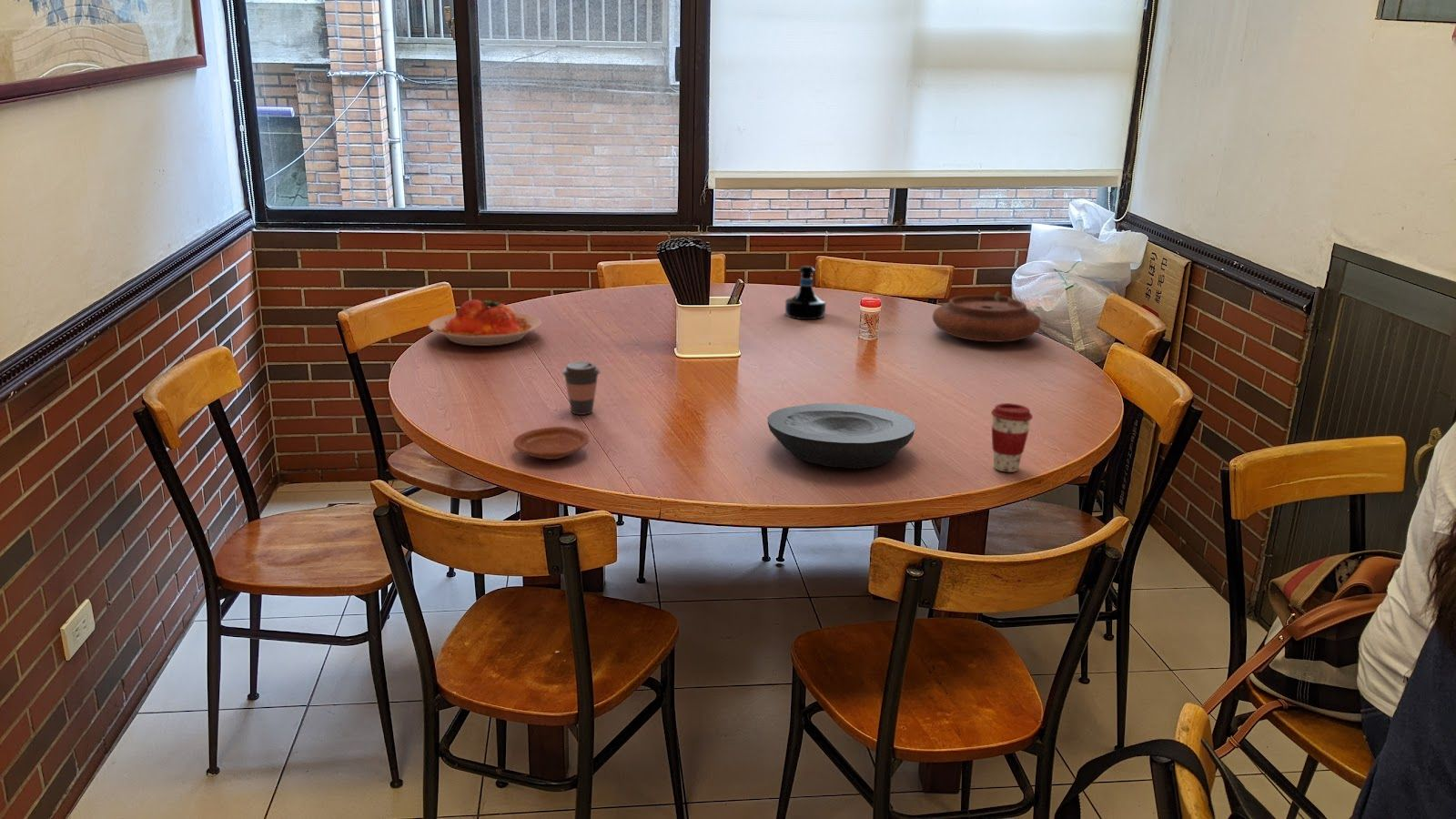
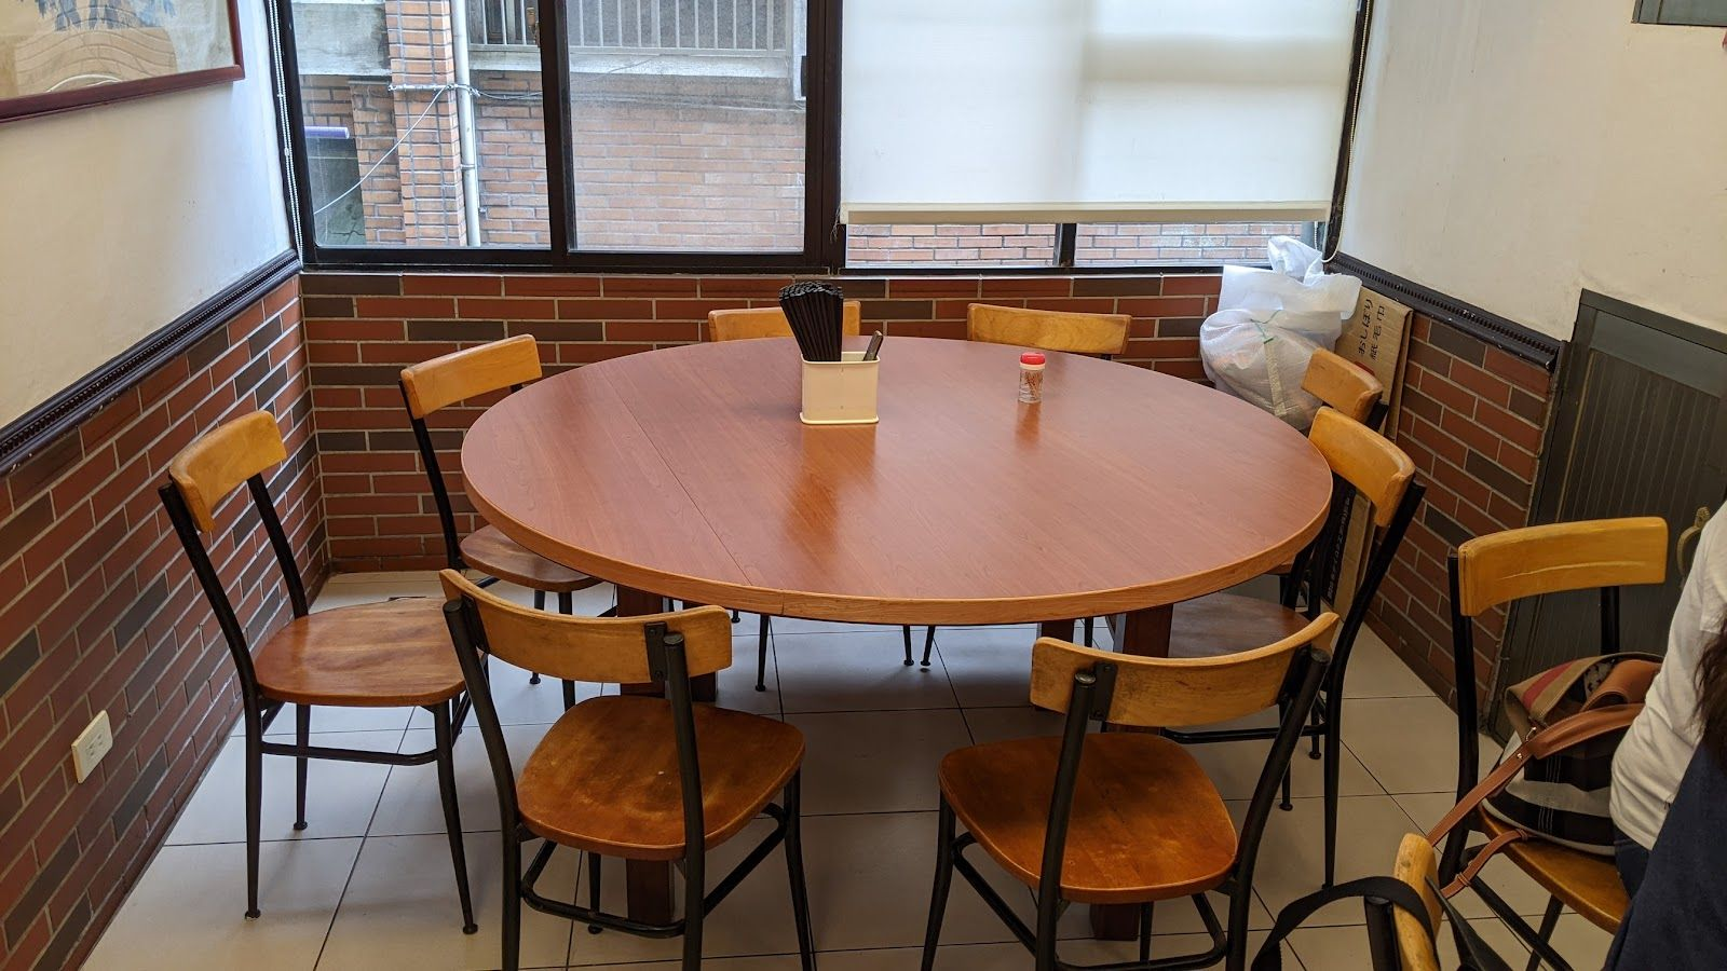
- tequila bottle (805, 291)
- plate (485, 317)
- plate (991, 318)
- plate (840, 435)
- plate (551, 446)
- coffee cup (1009, 438)
- coffee cup (581, 389)
